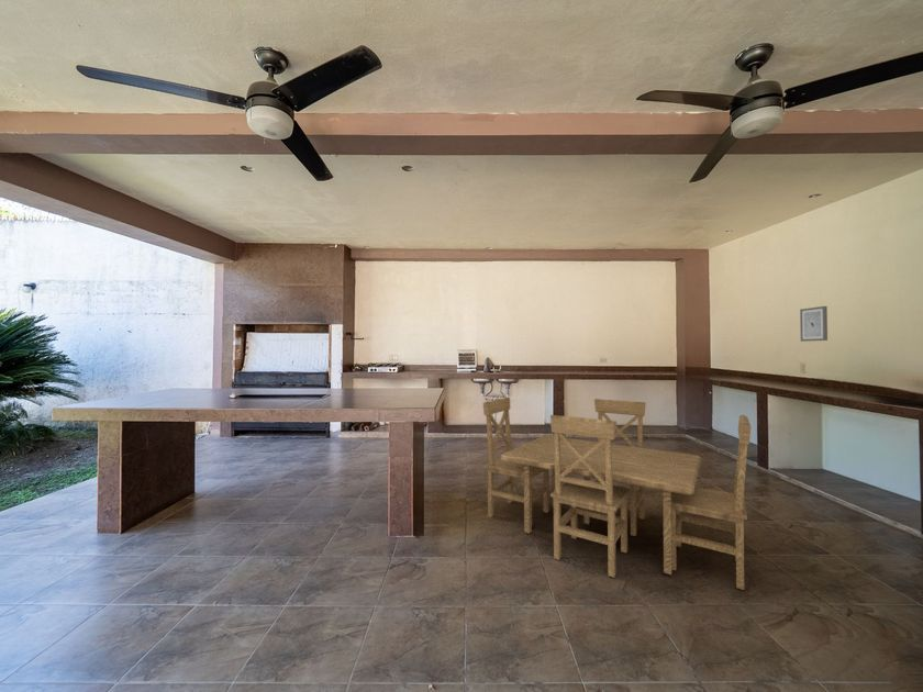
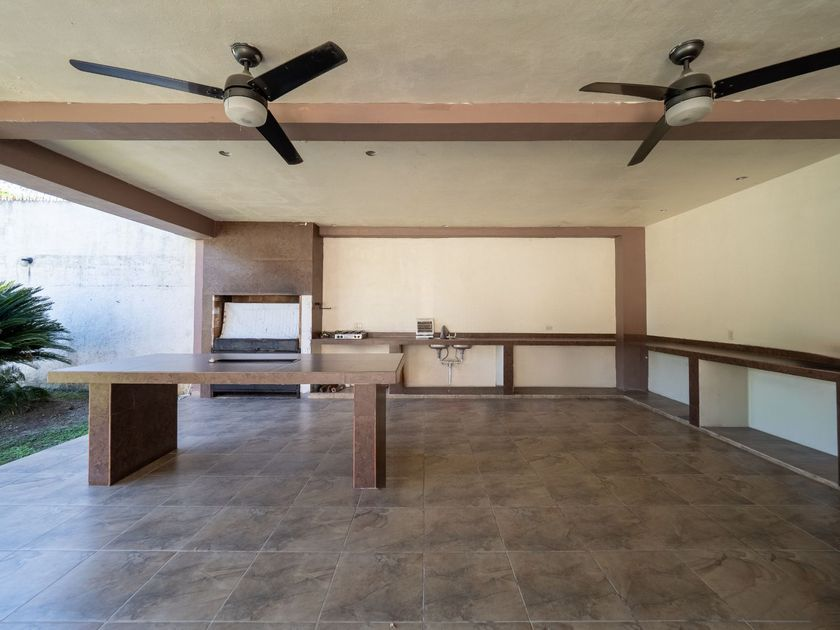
- dining set (600, 470)
- wall art (813, 324)
